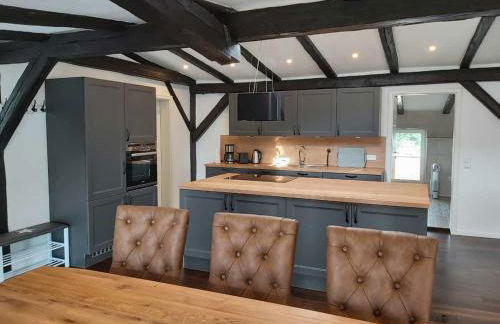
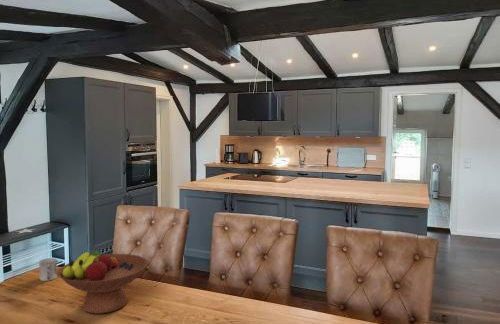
+ cup (48, 270)
+ fruit bowl (105, 278)
